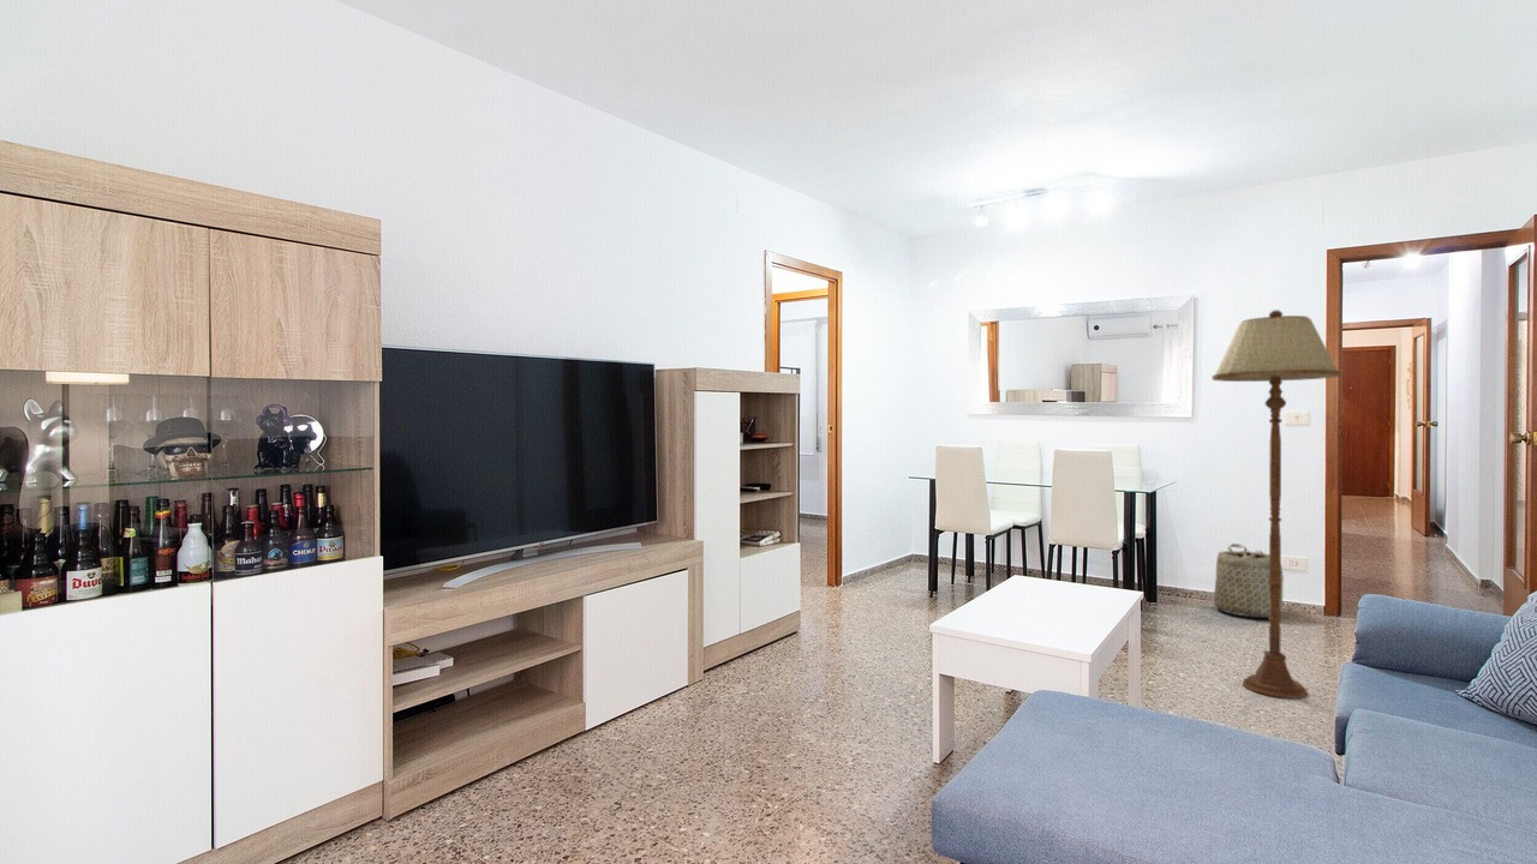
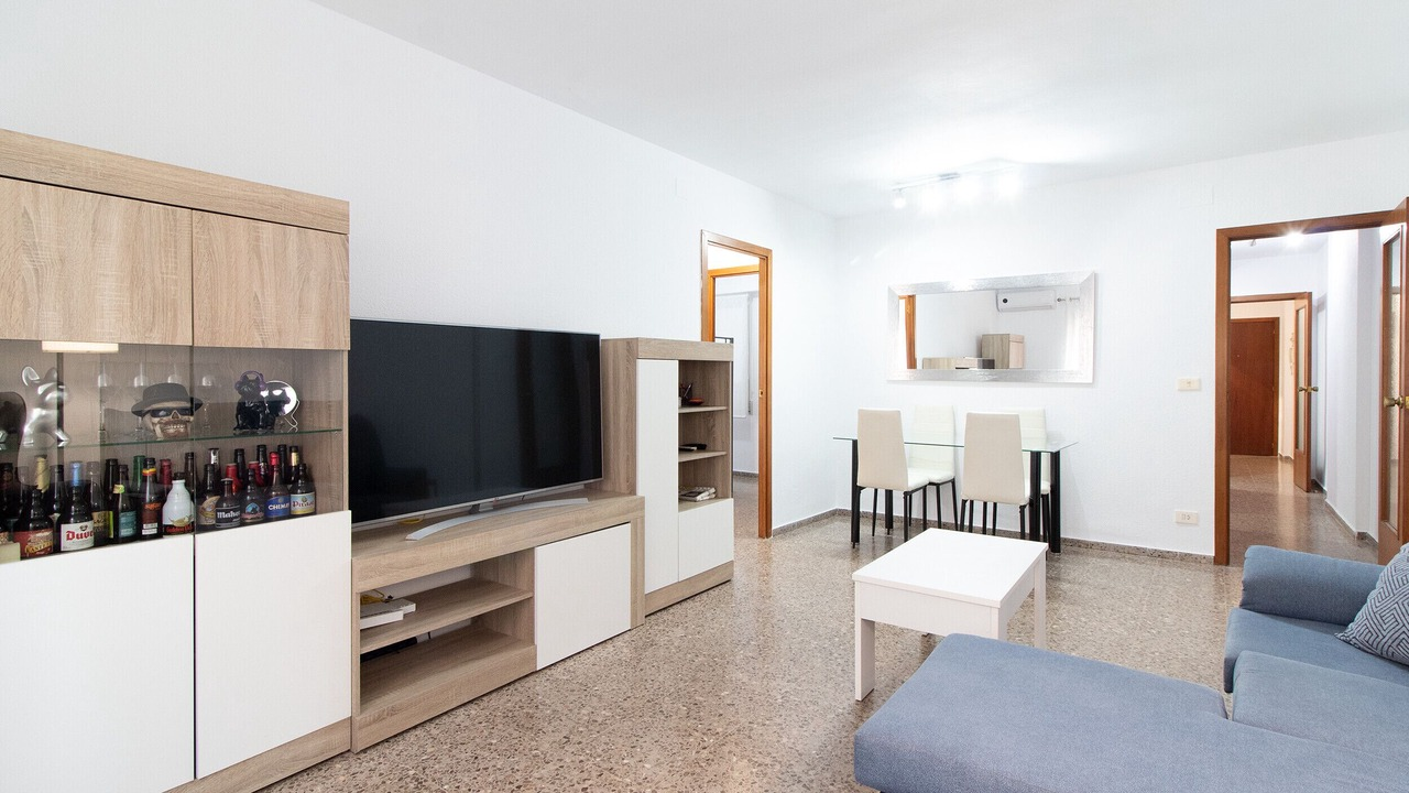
- floor lamp (1273, 499)
- basket (1248, 578)
